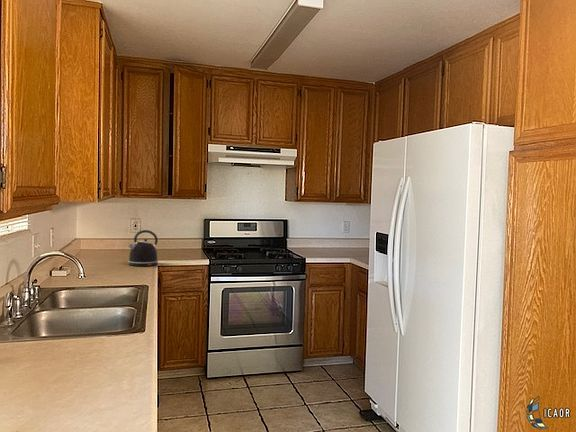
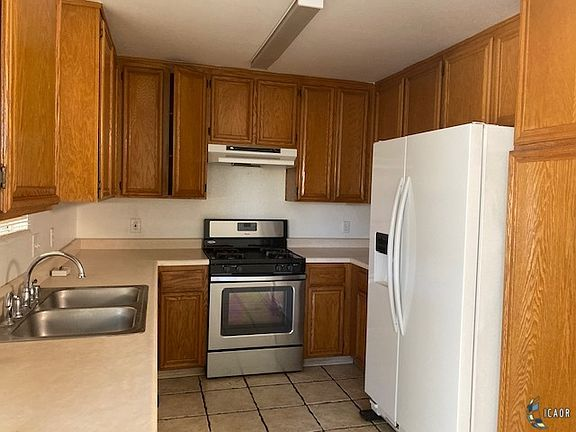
- kettle (143, 247)
